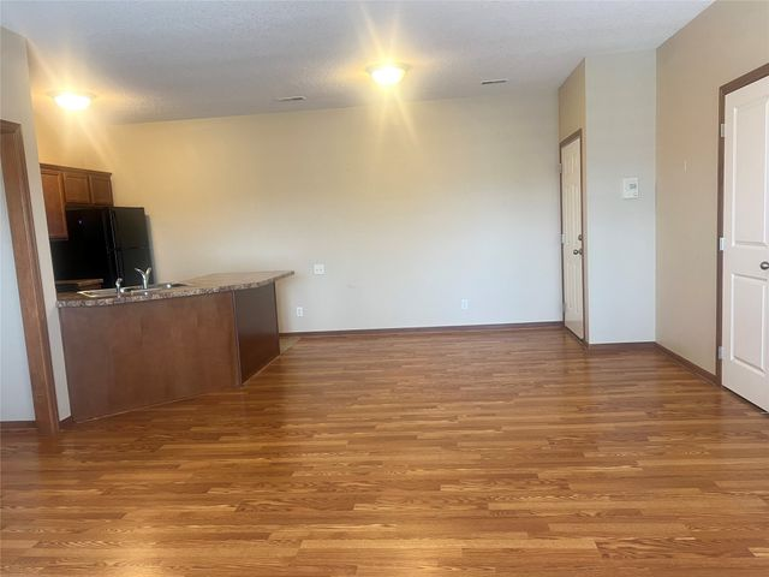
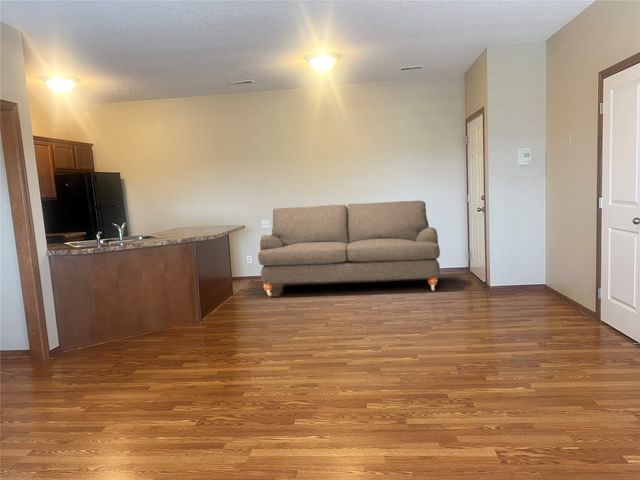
+ sofa (348, 245)
